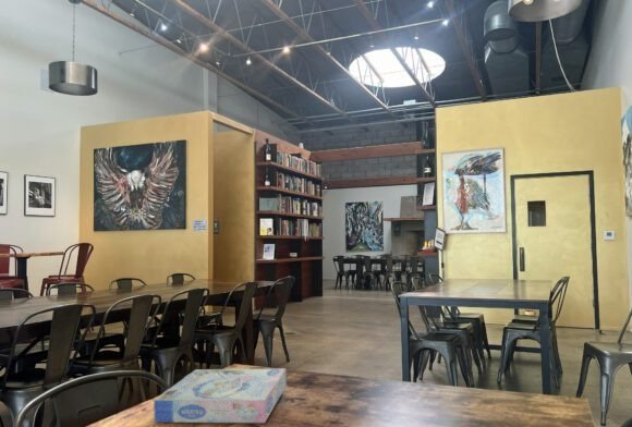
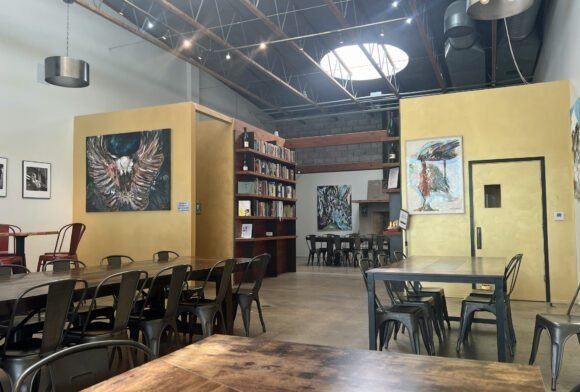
- board games (226, 392)
